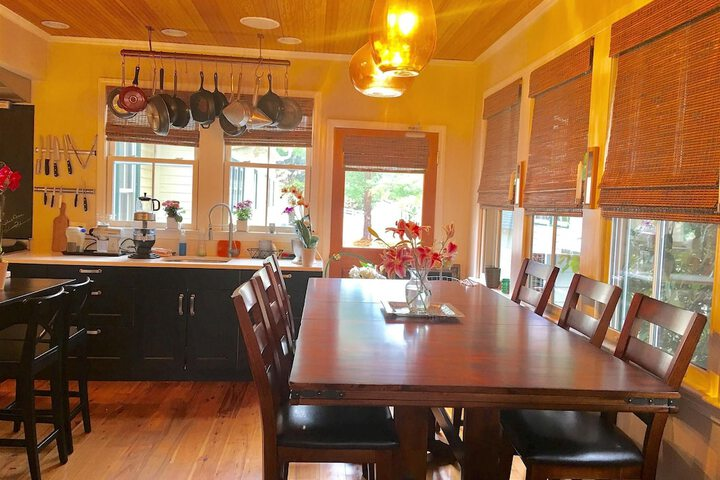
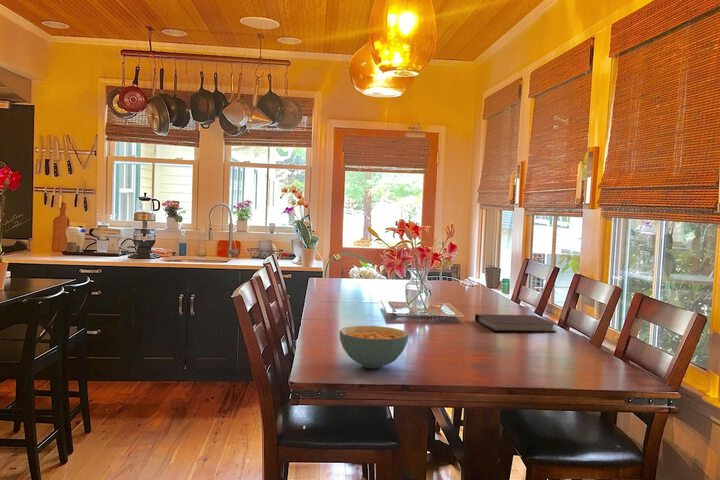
+ notebook (514, 322)
+ cereal bowl (373, 349)
